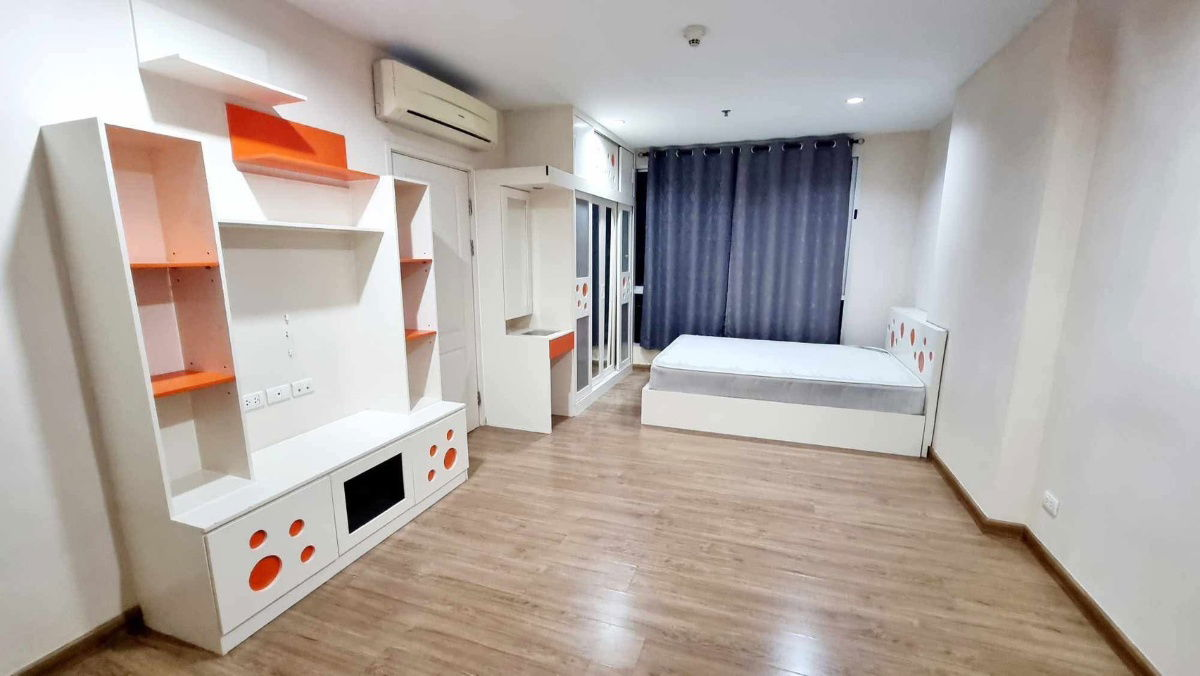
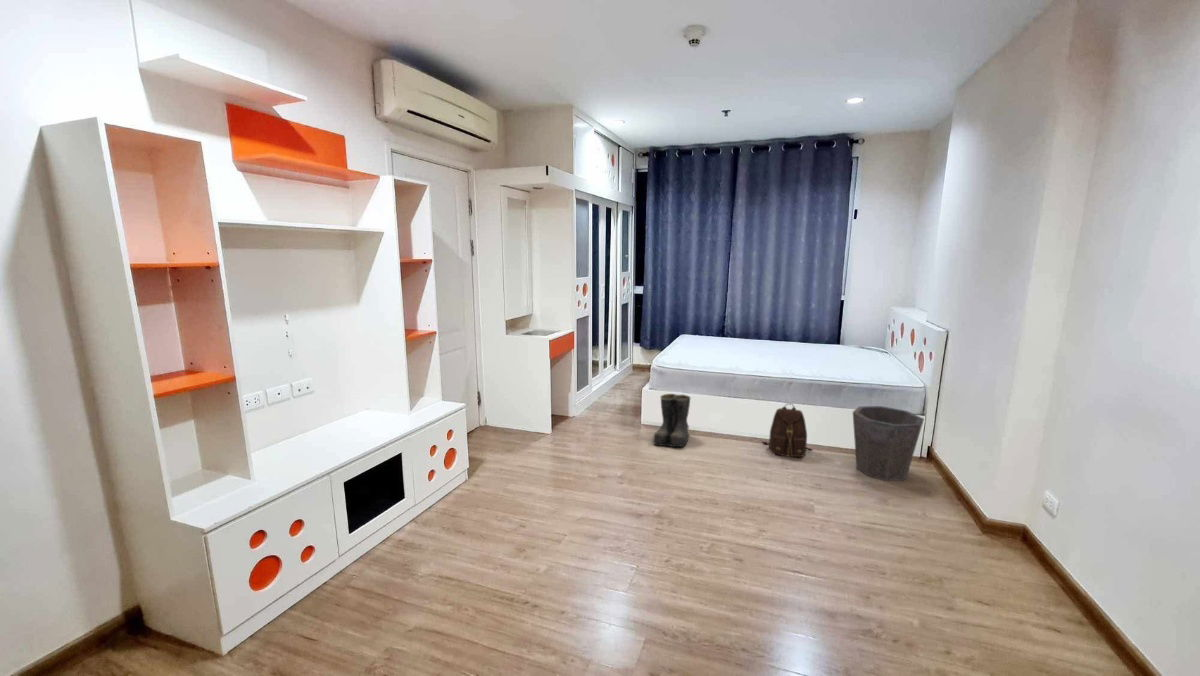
+ boots (672, 419)
+ backpack (788, 428)
+ waste bin (884, 443)
